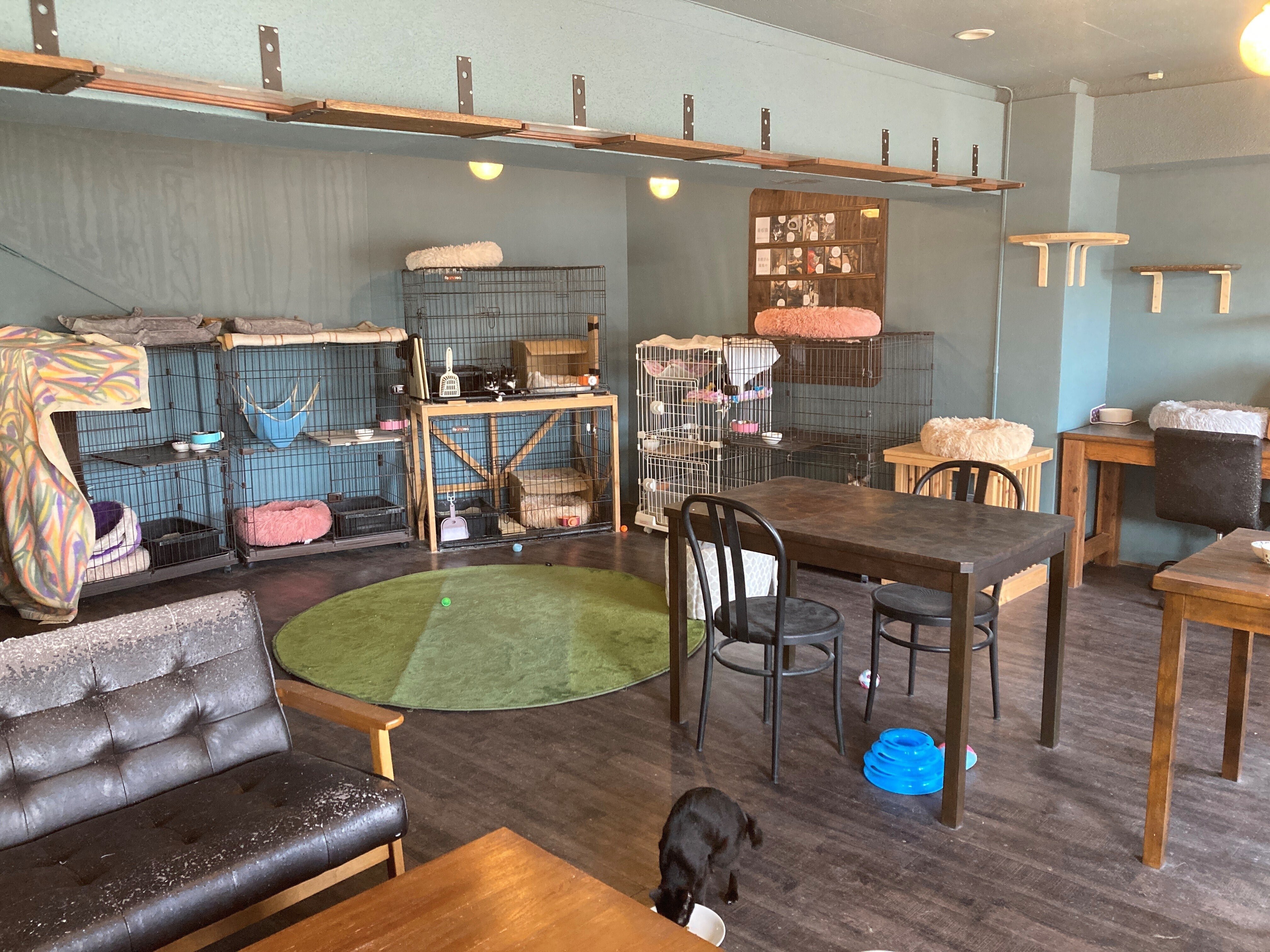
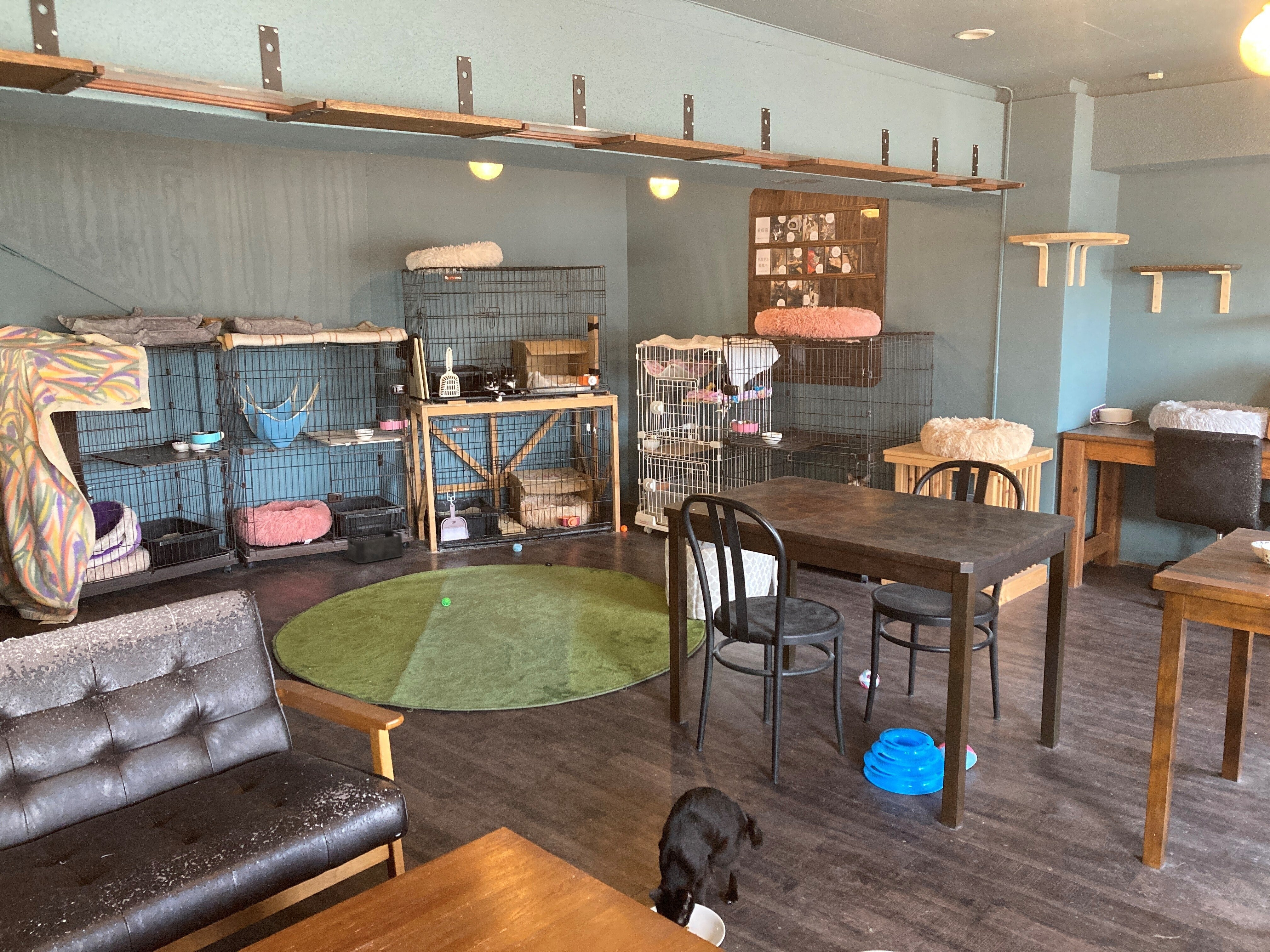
+ storage bin (375, 546)
